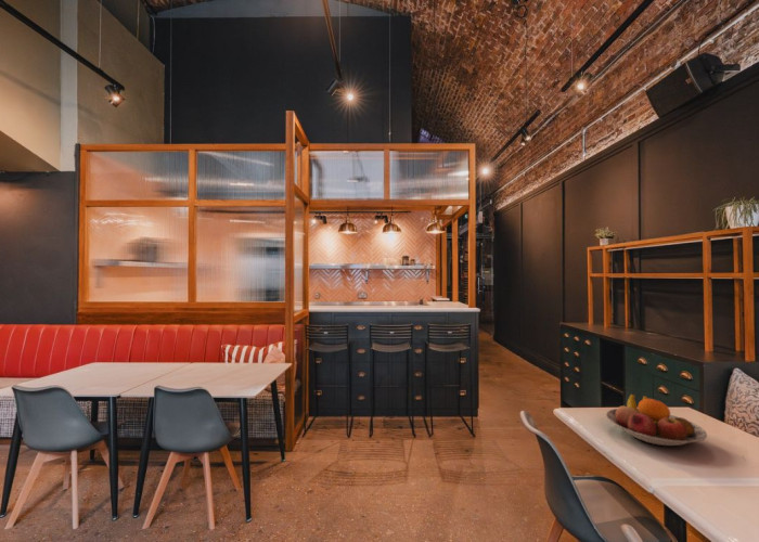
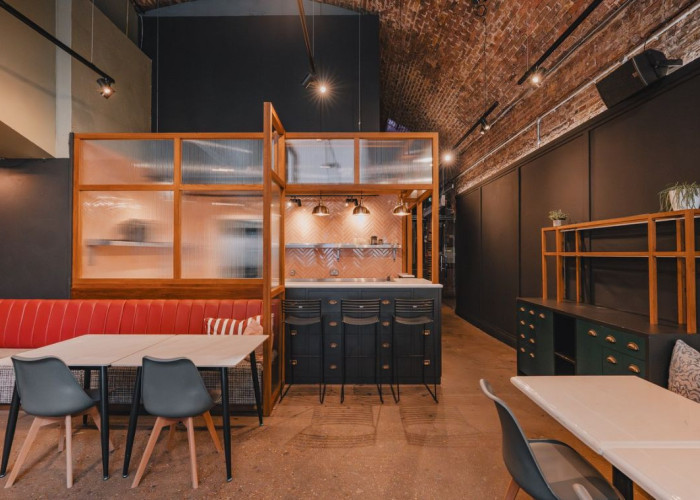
- fruit bowl (653, 420)
